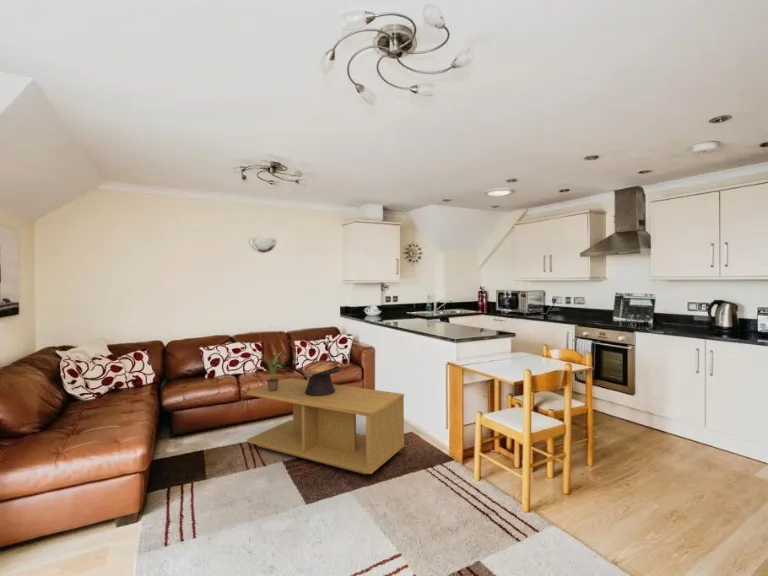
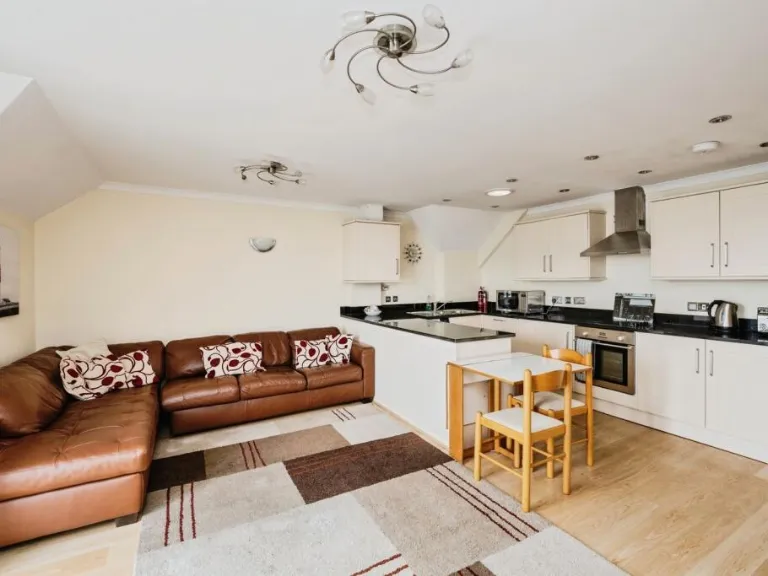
- coffee table (324, 421)
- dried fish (318, 379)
- potted plant (270, 369)
